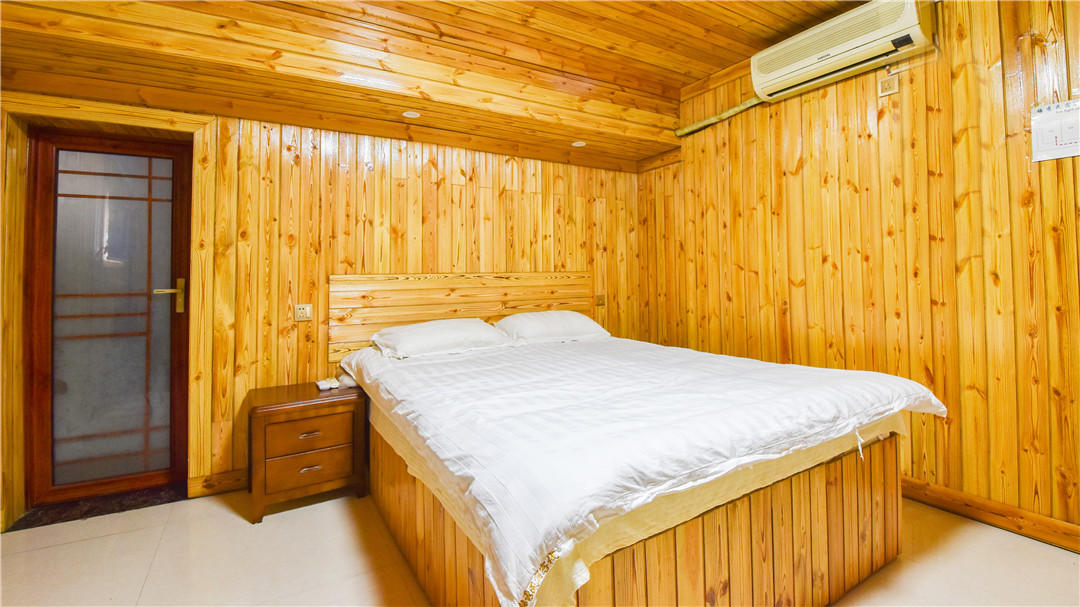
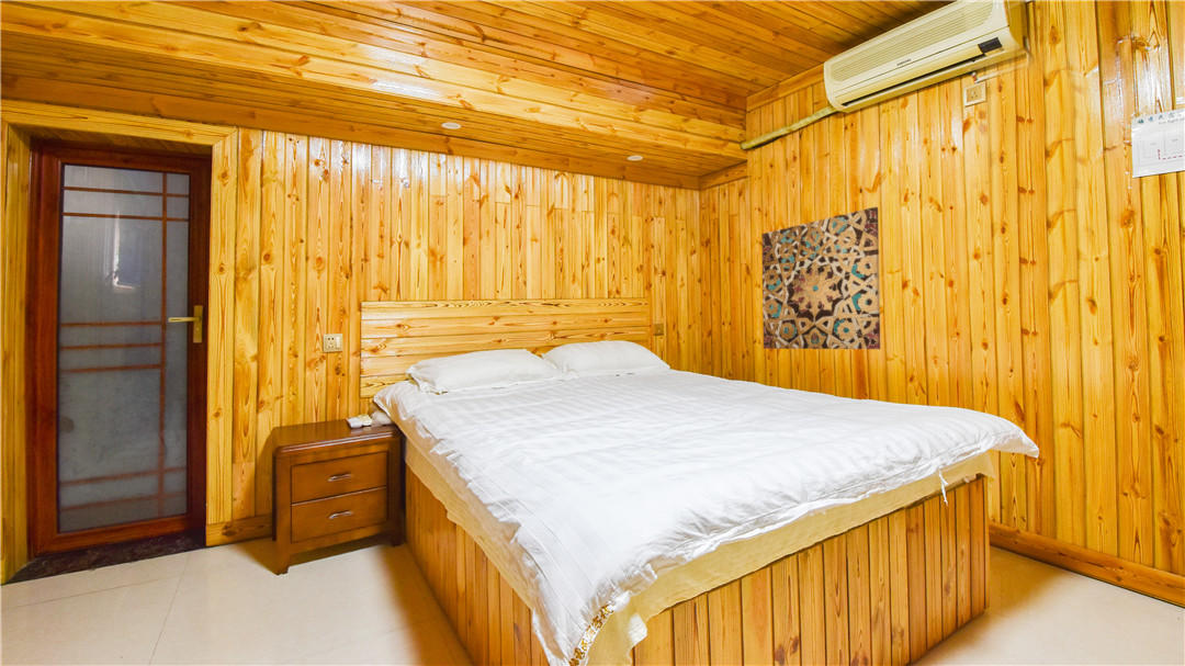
+ wall art (814, 285)
